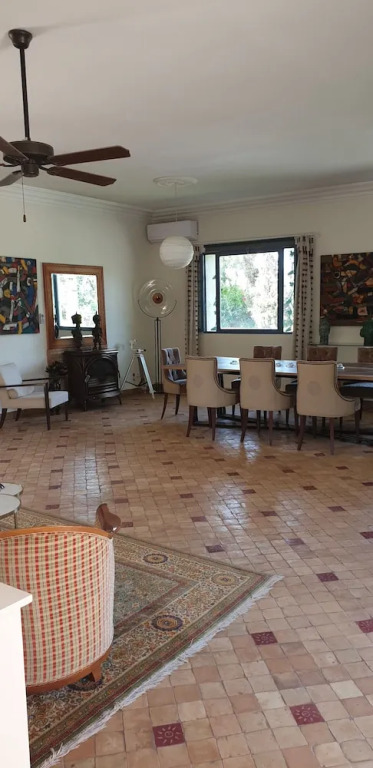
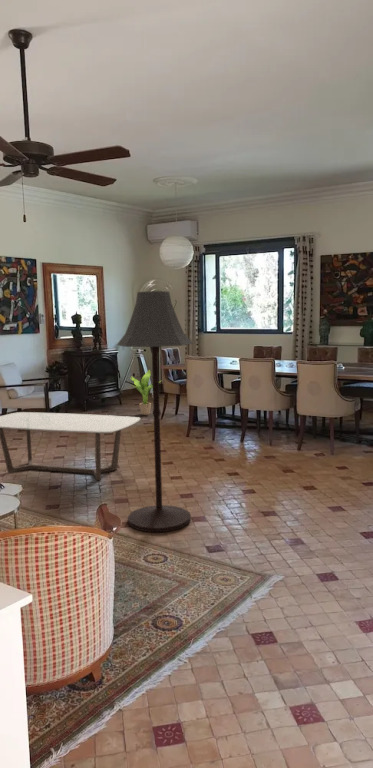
+ potted plant (141, 392)
+ floor lamp (156, 409)
+ coffee table (63, 431)
